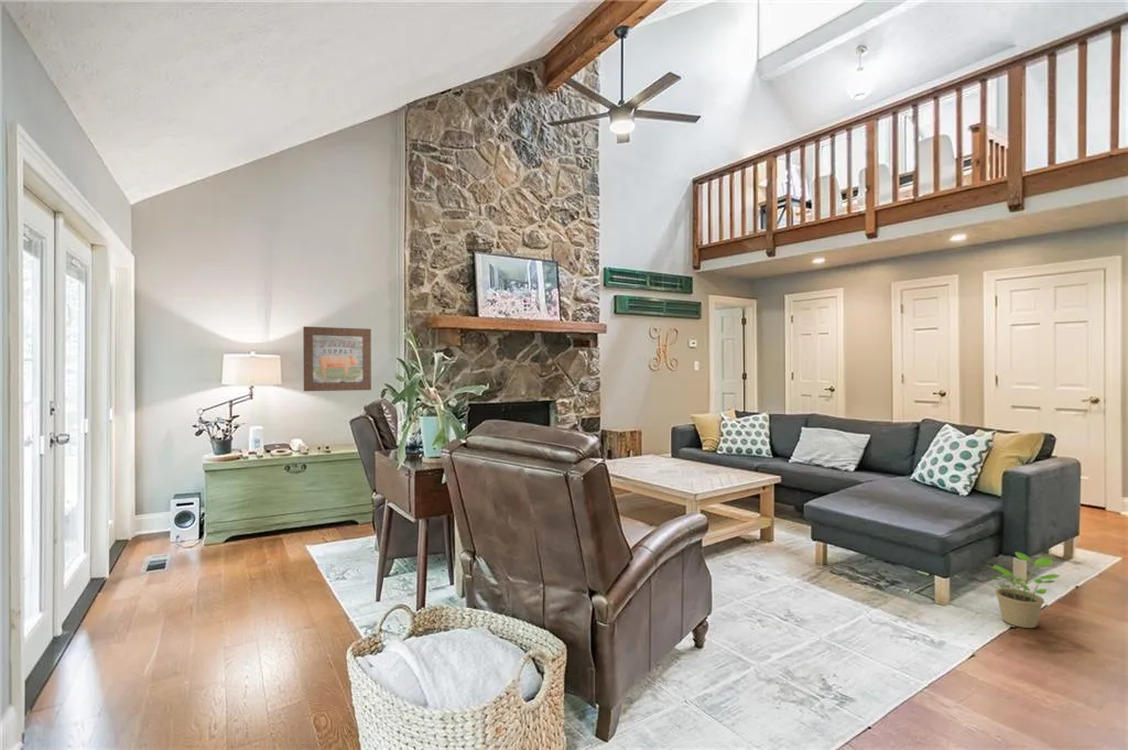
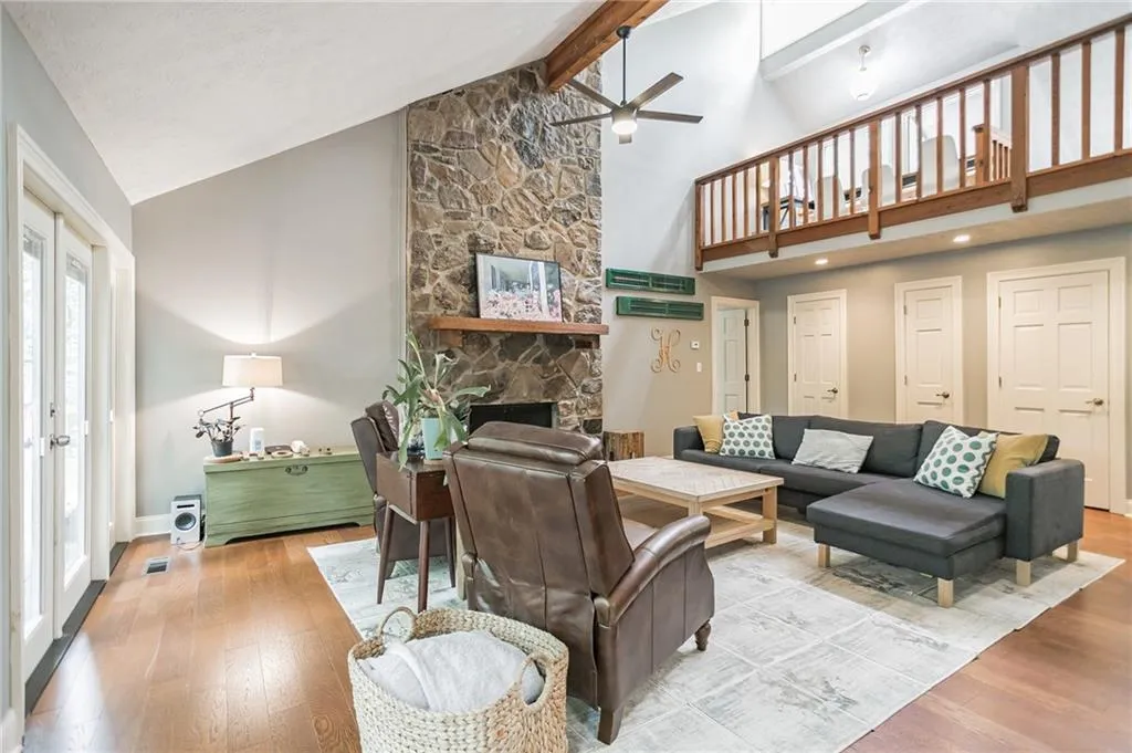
- potted plant (1022, 590)
- wall art (337, 359)
